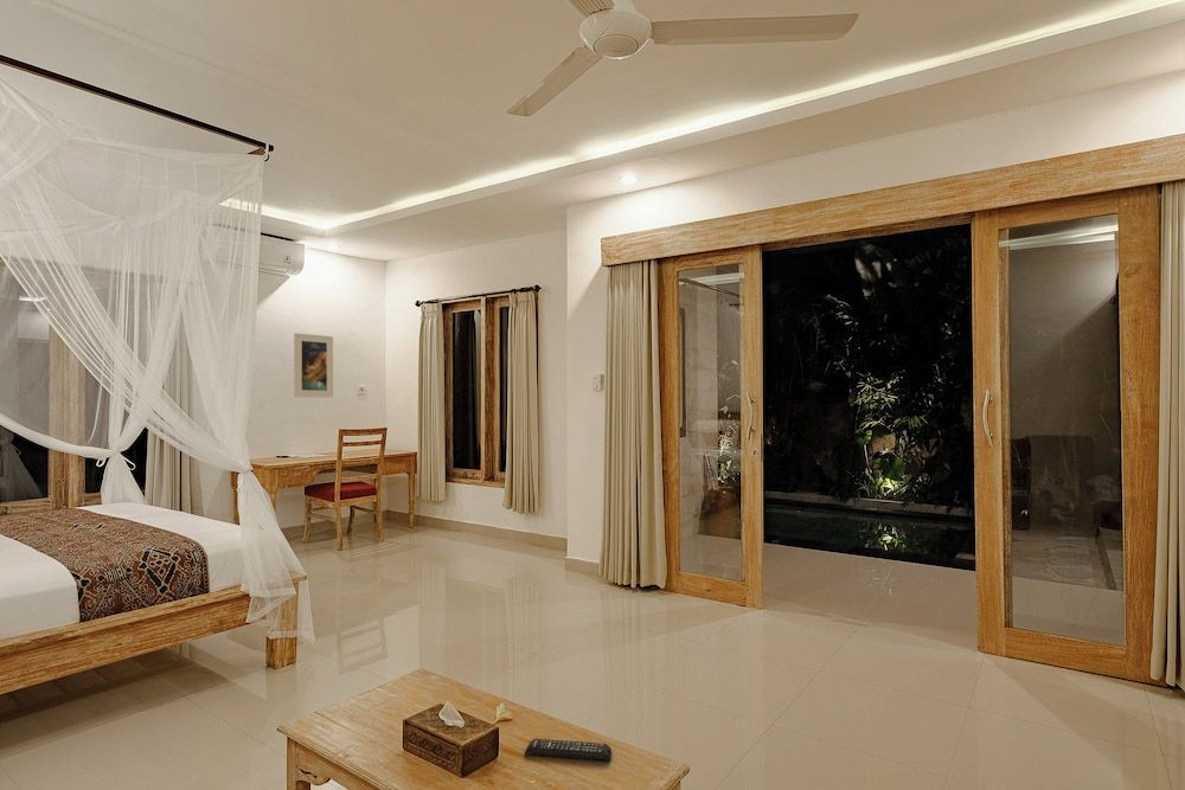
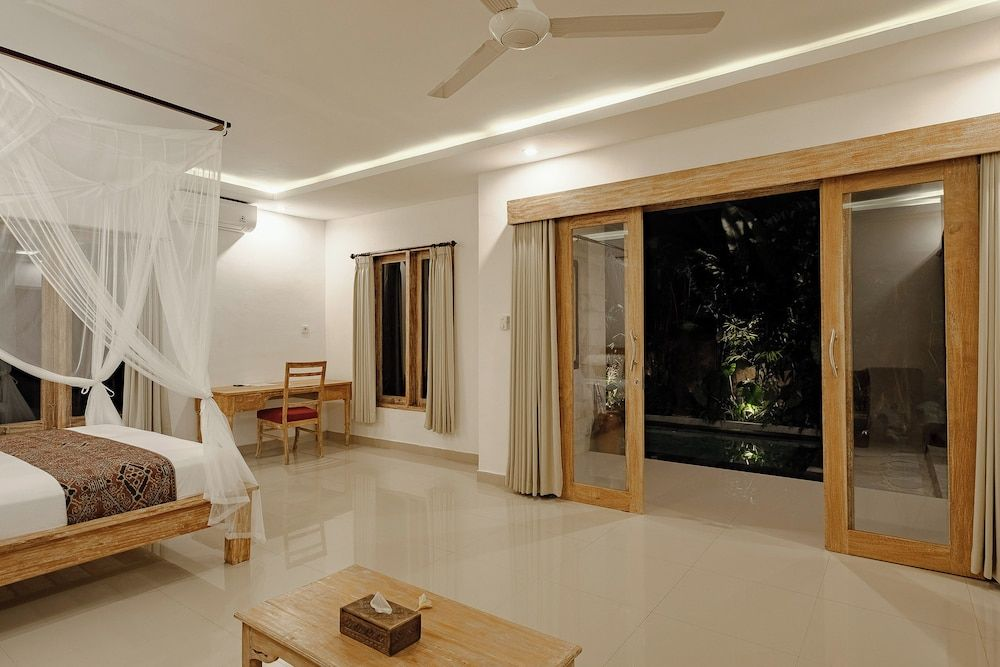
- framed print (314, 366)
- remote control (568, 750)
